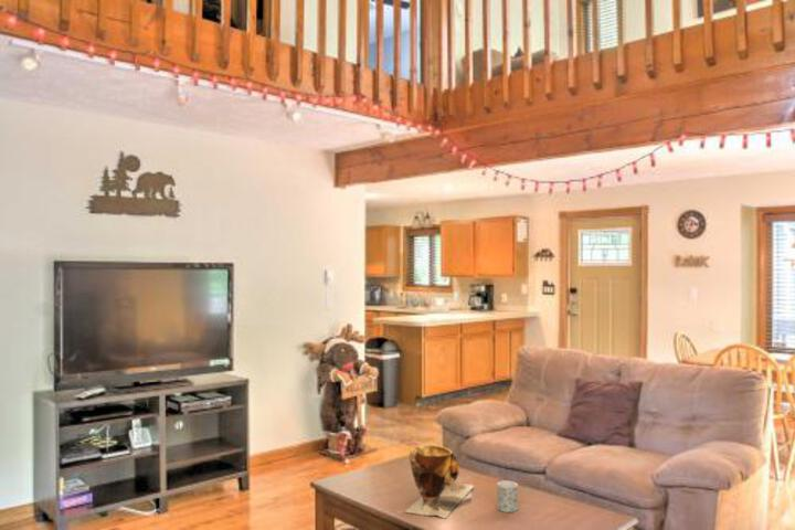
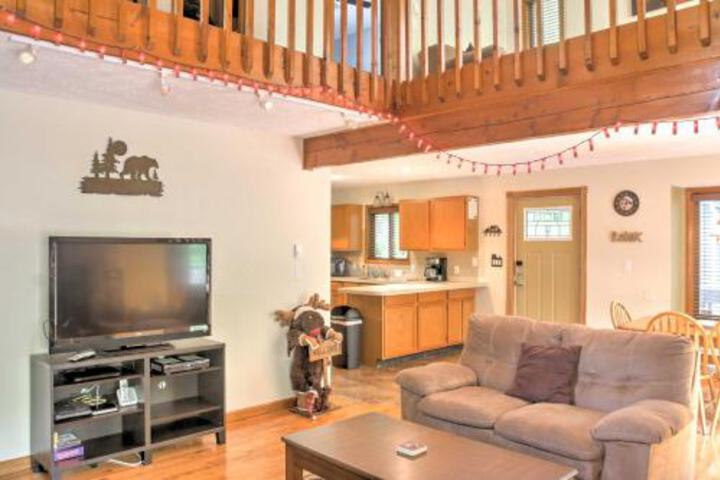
- mug (508, 495)
- clay pot (439, 470)
